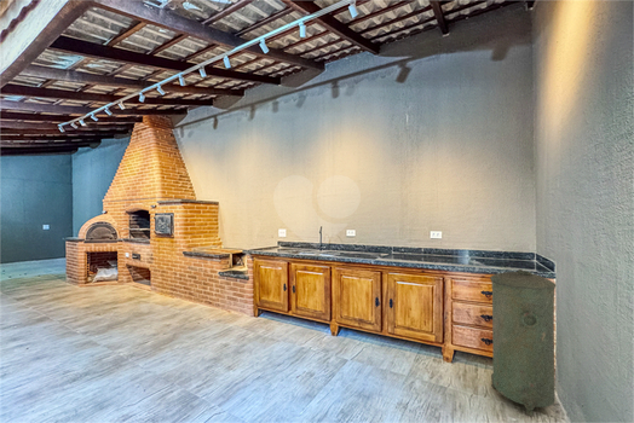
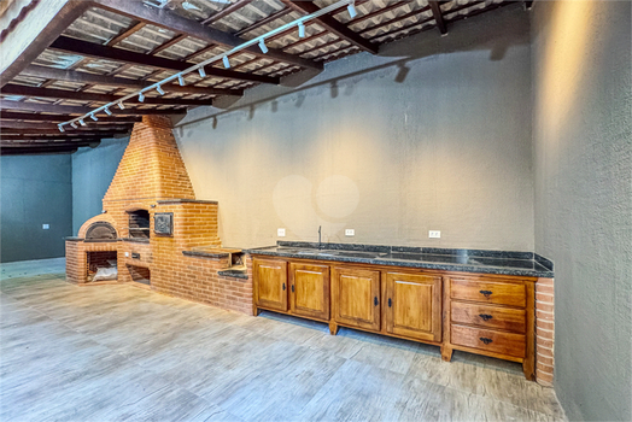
- trash can (521, 334)
